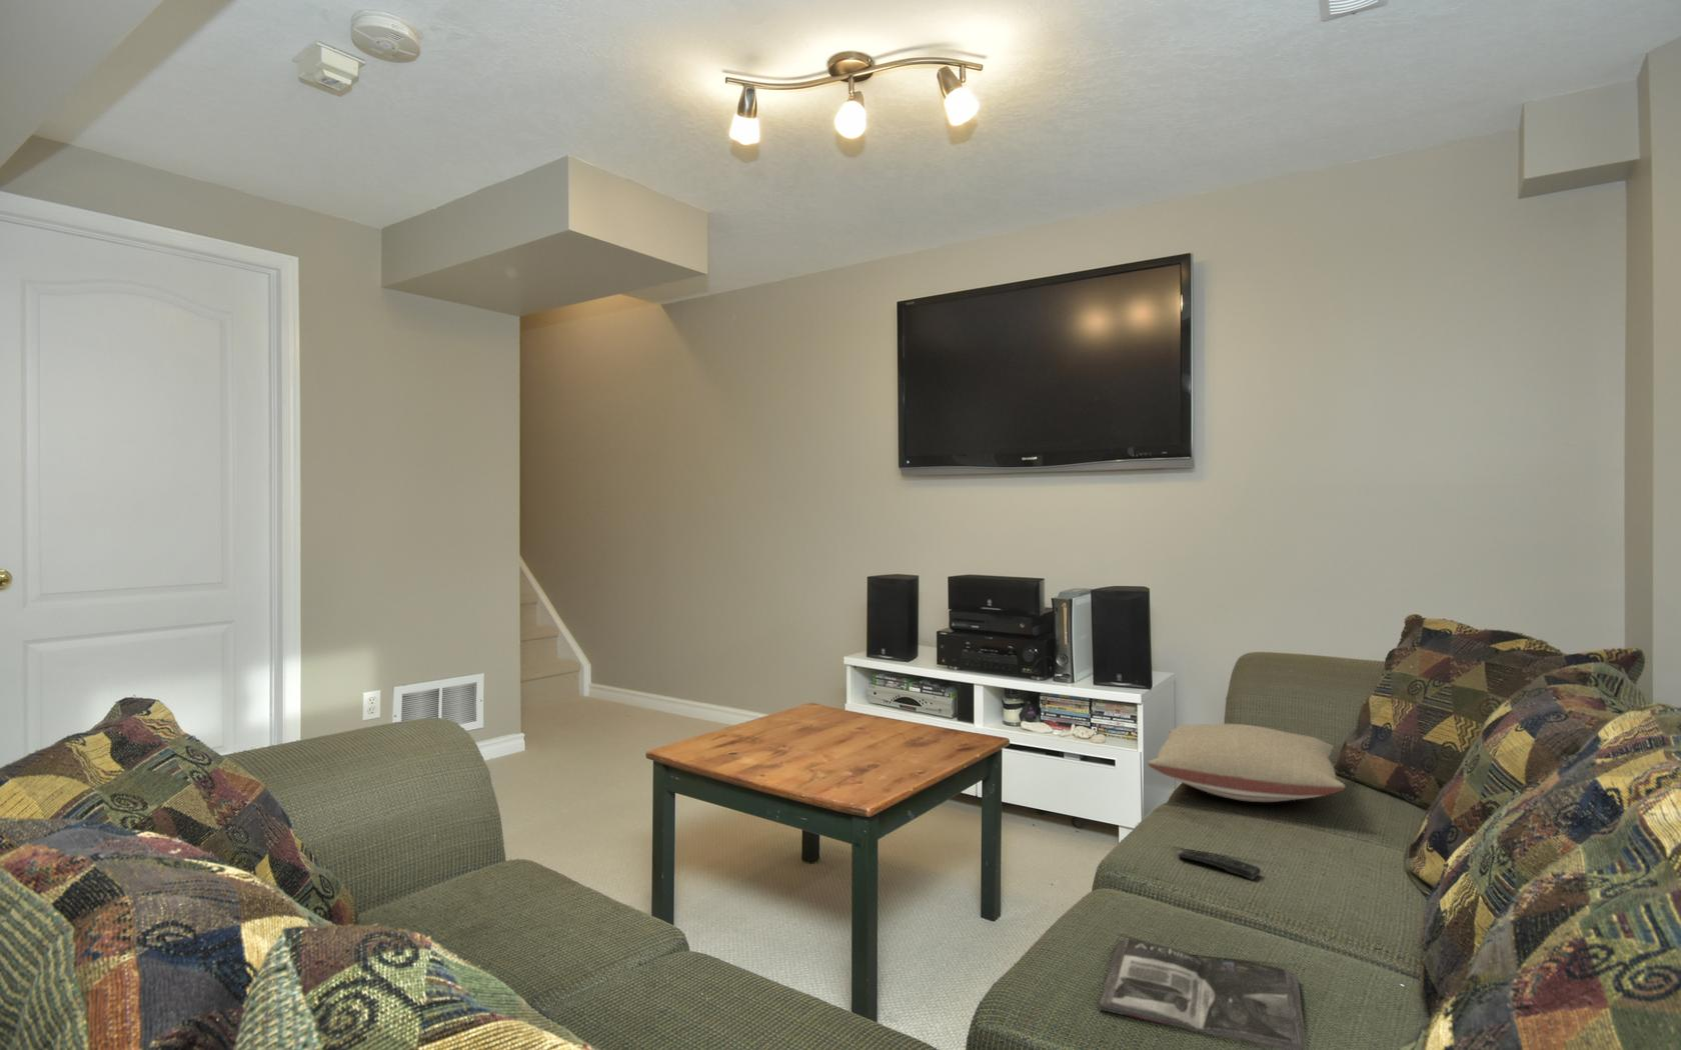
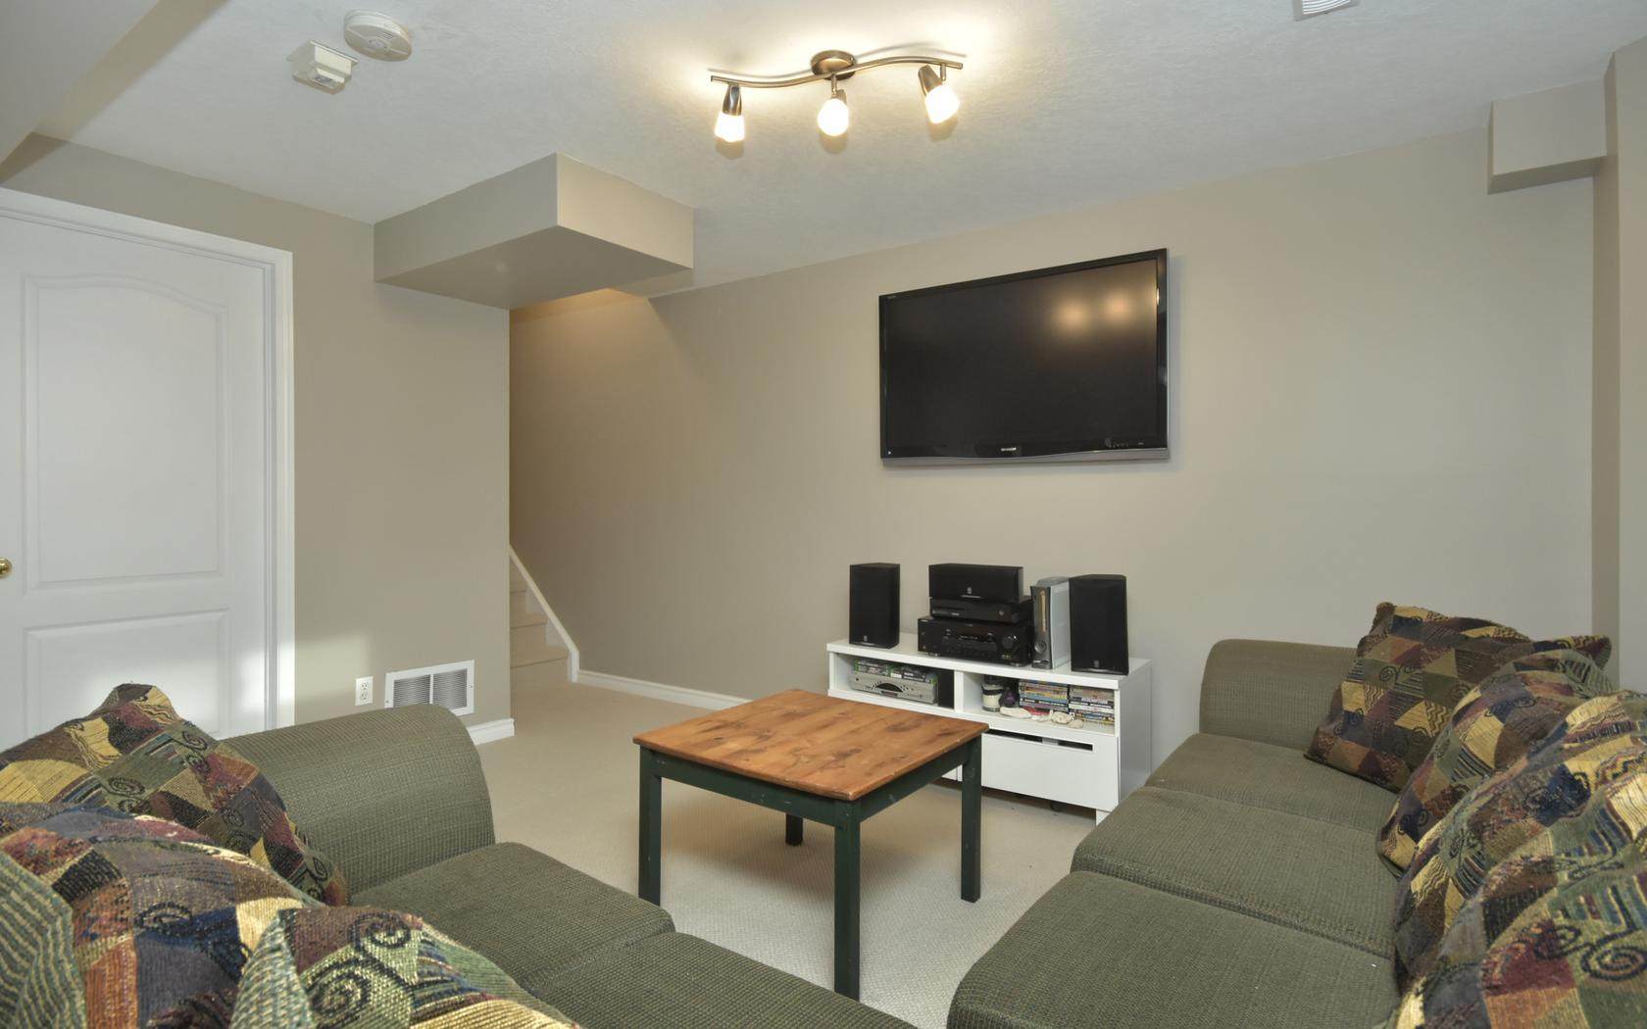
- pillow (1245, 757)
- remote control (1216, 861)
- magazine (1201, 990)
